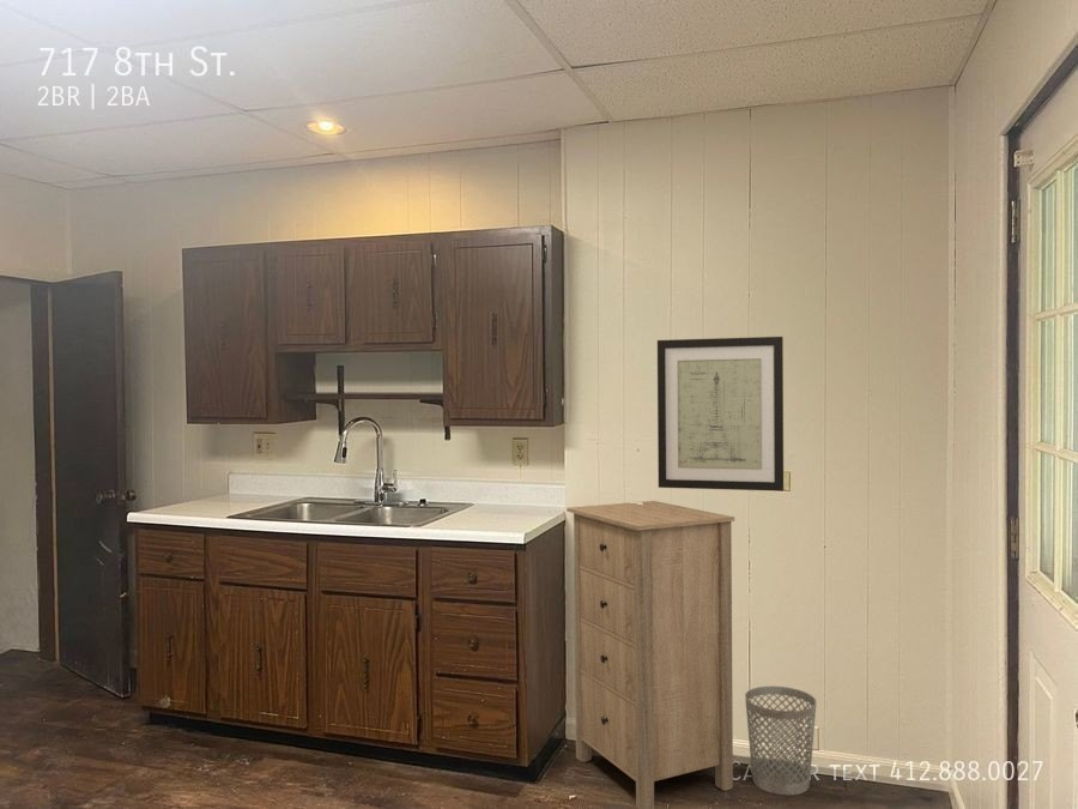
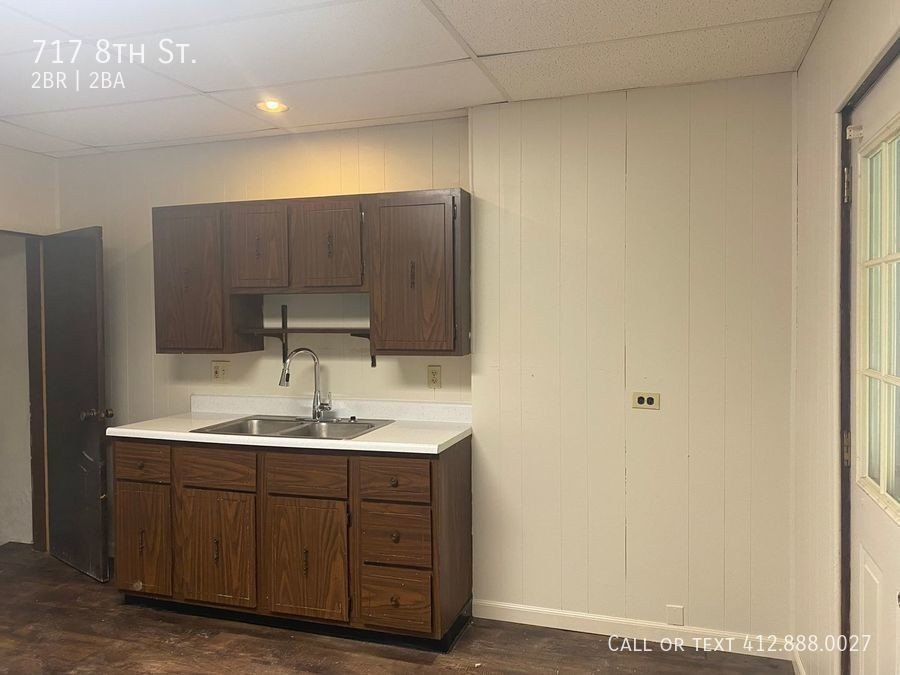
- wastebasket (781, 739)
- storage cabinet (647, 642)
- wall art (719, 413)
